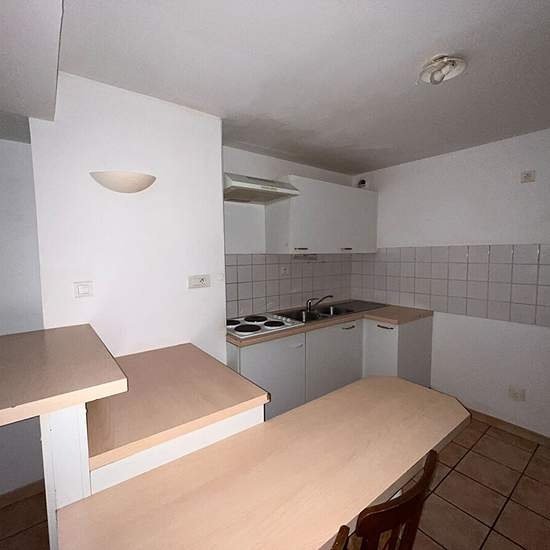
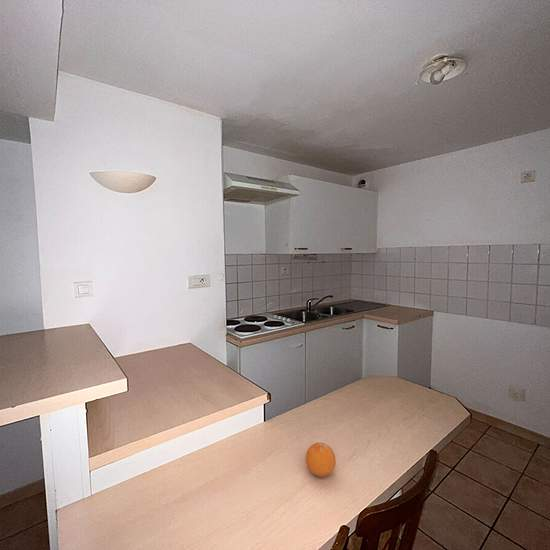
+ fruit (320, 459)
